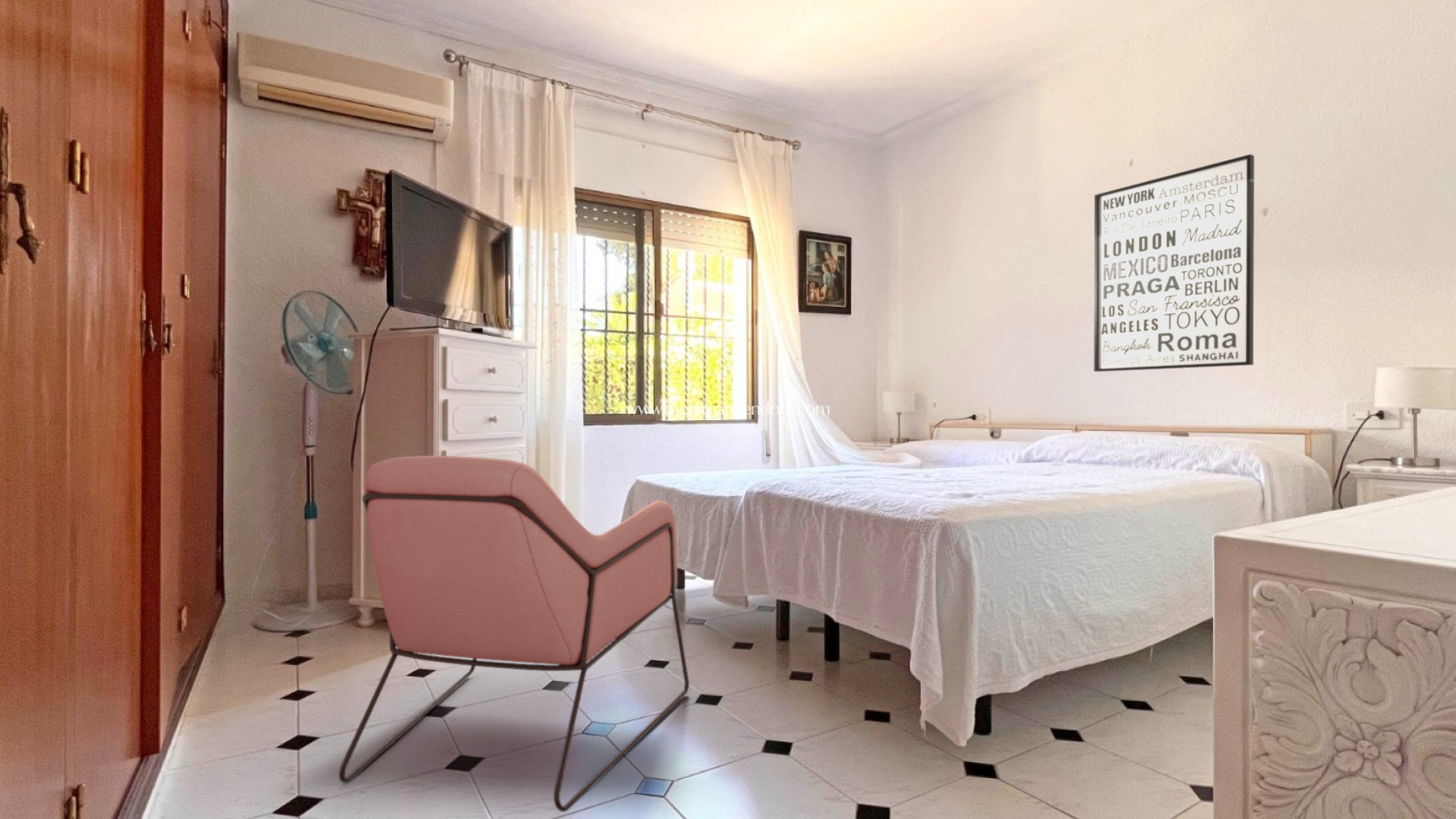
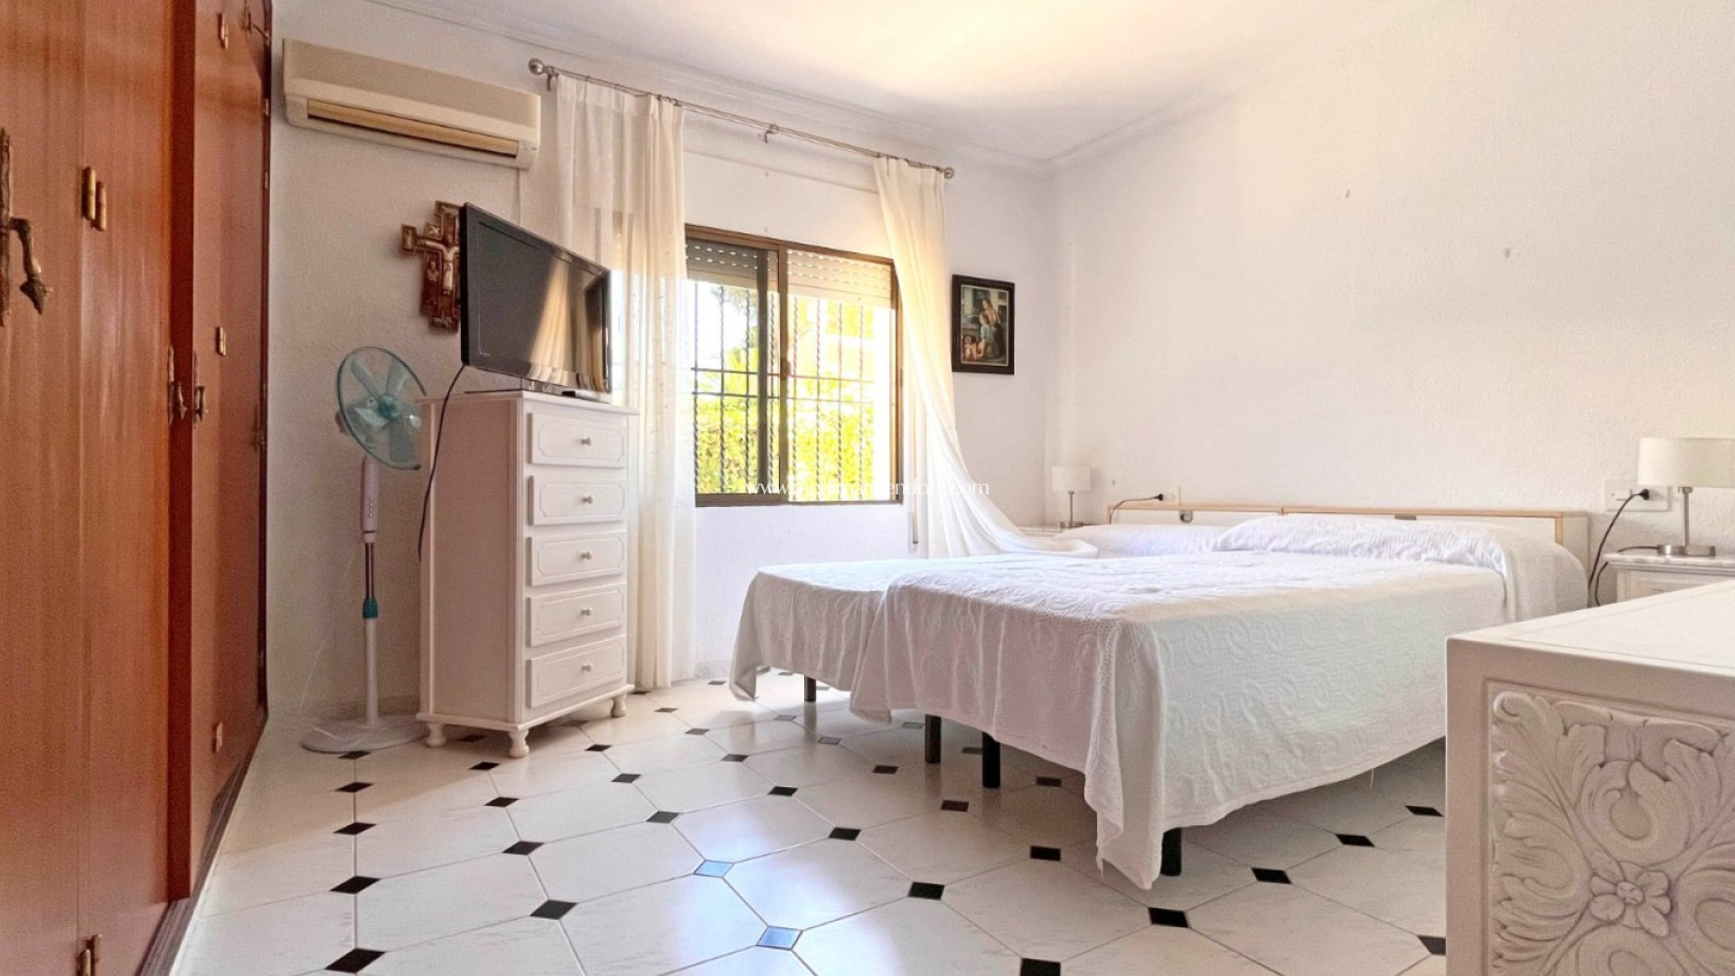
- armchair (522, 589)
- wall art (1167, 272)
